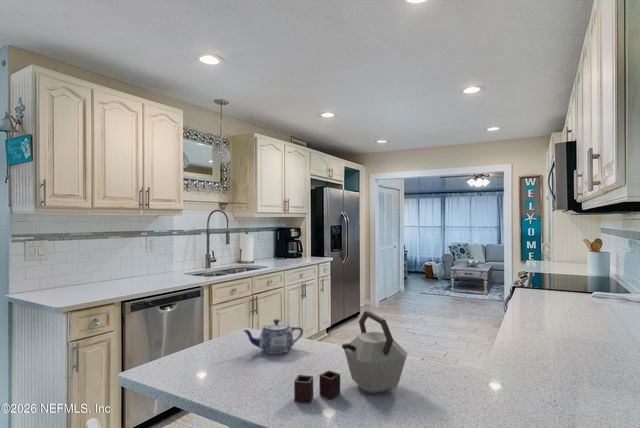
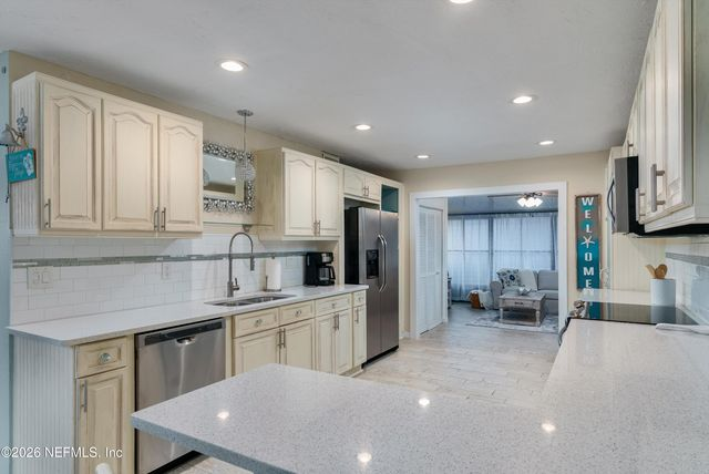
- teapot (273, 335)
- kettle (348, 354)
